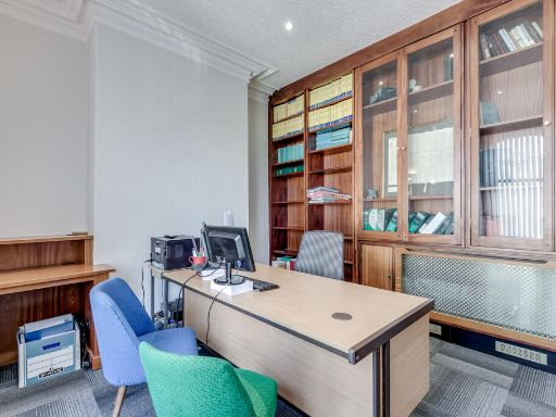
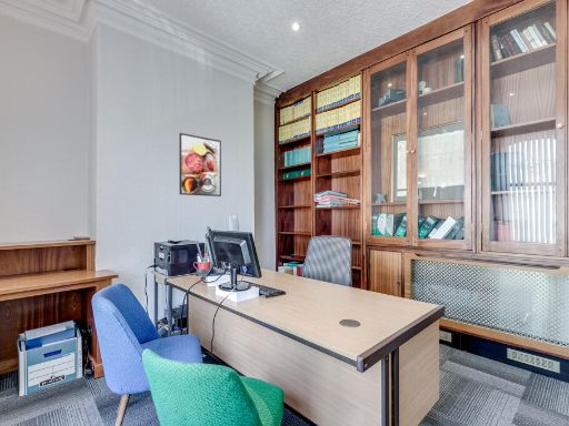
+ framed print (201, 165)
